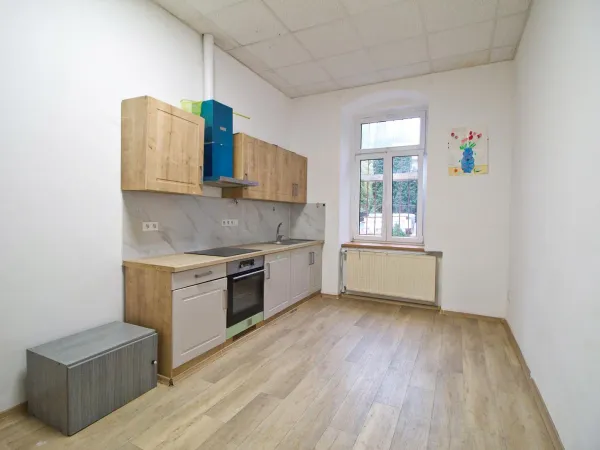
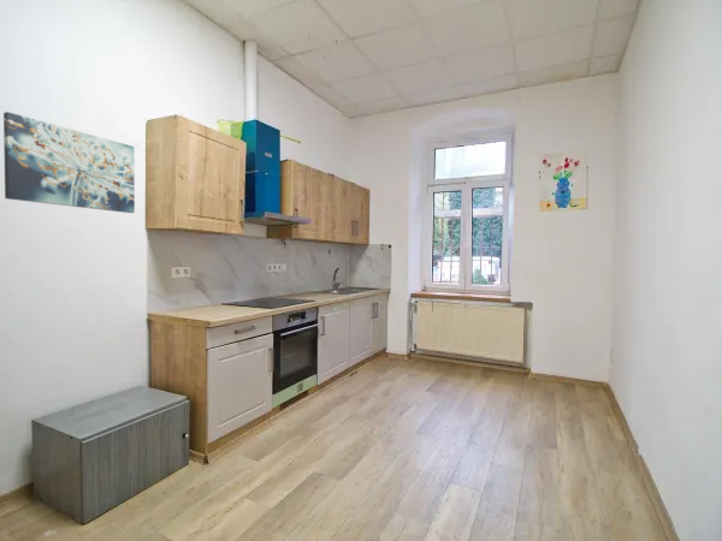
+ wall art (77, 168)
